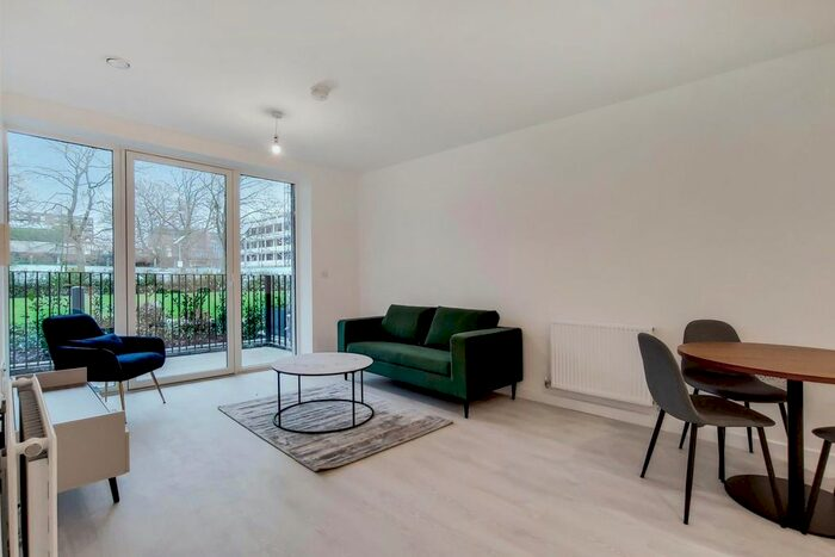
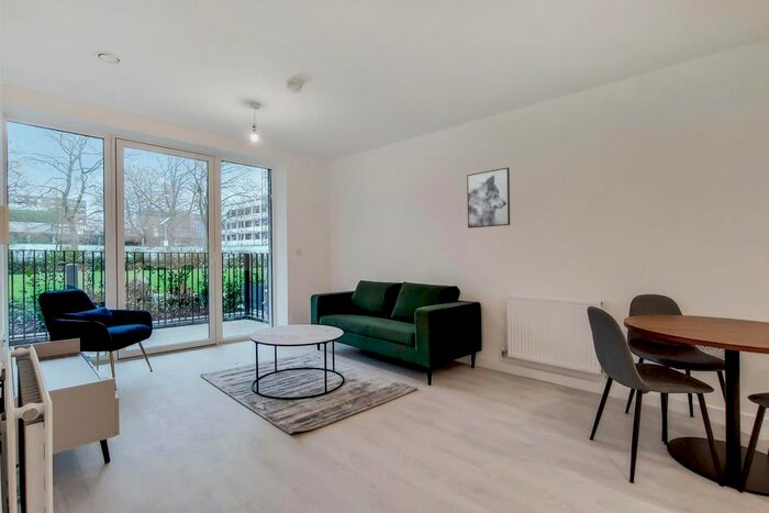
+ wall art (487, 199)
